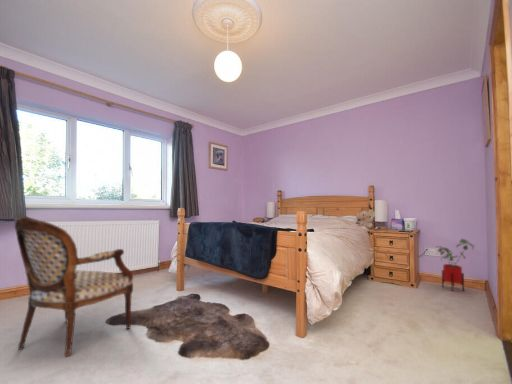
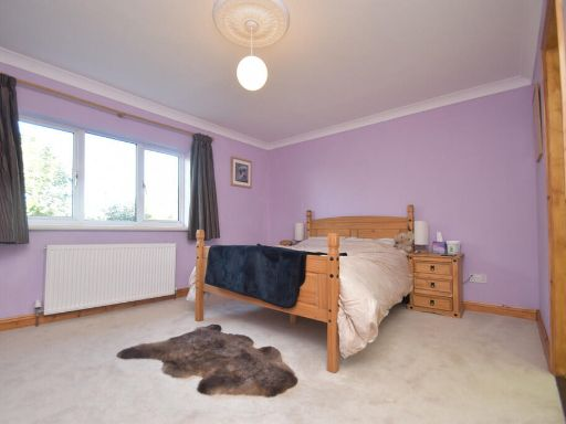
- armchair (74, 275)
- house plant (455, 264)
